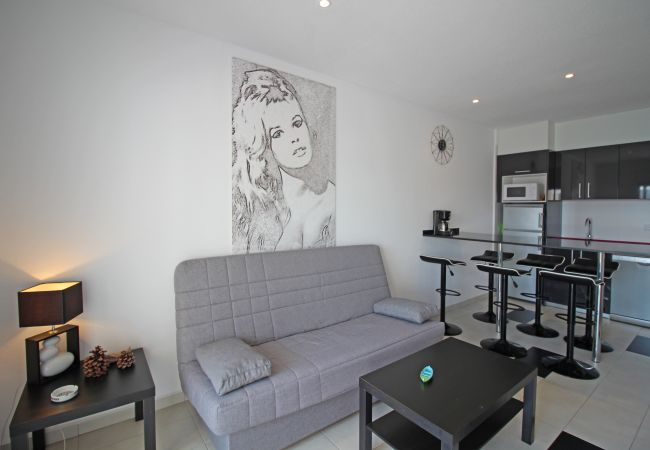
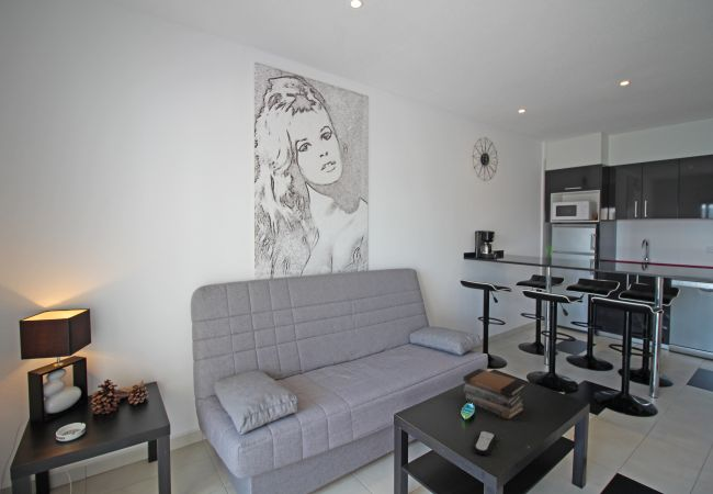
+ remote control (484, 442)
+ book stack (493, 392)
